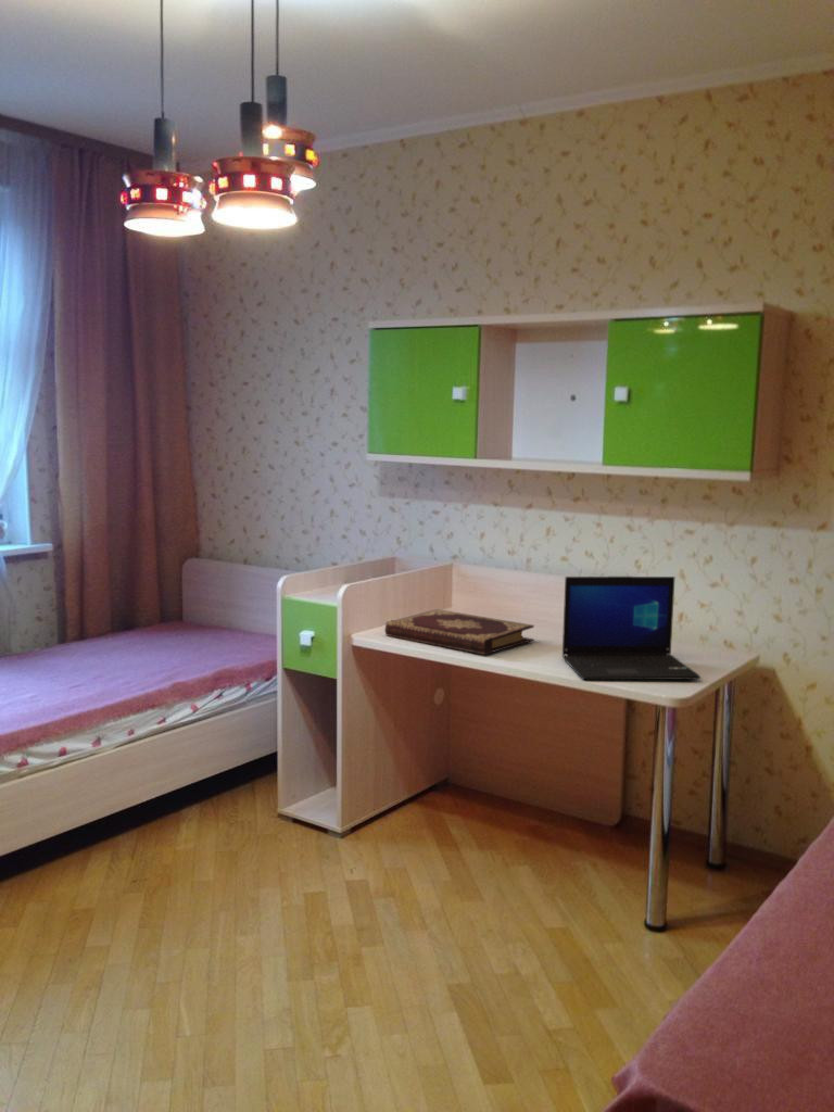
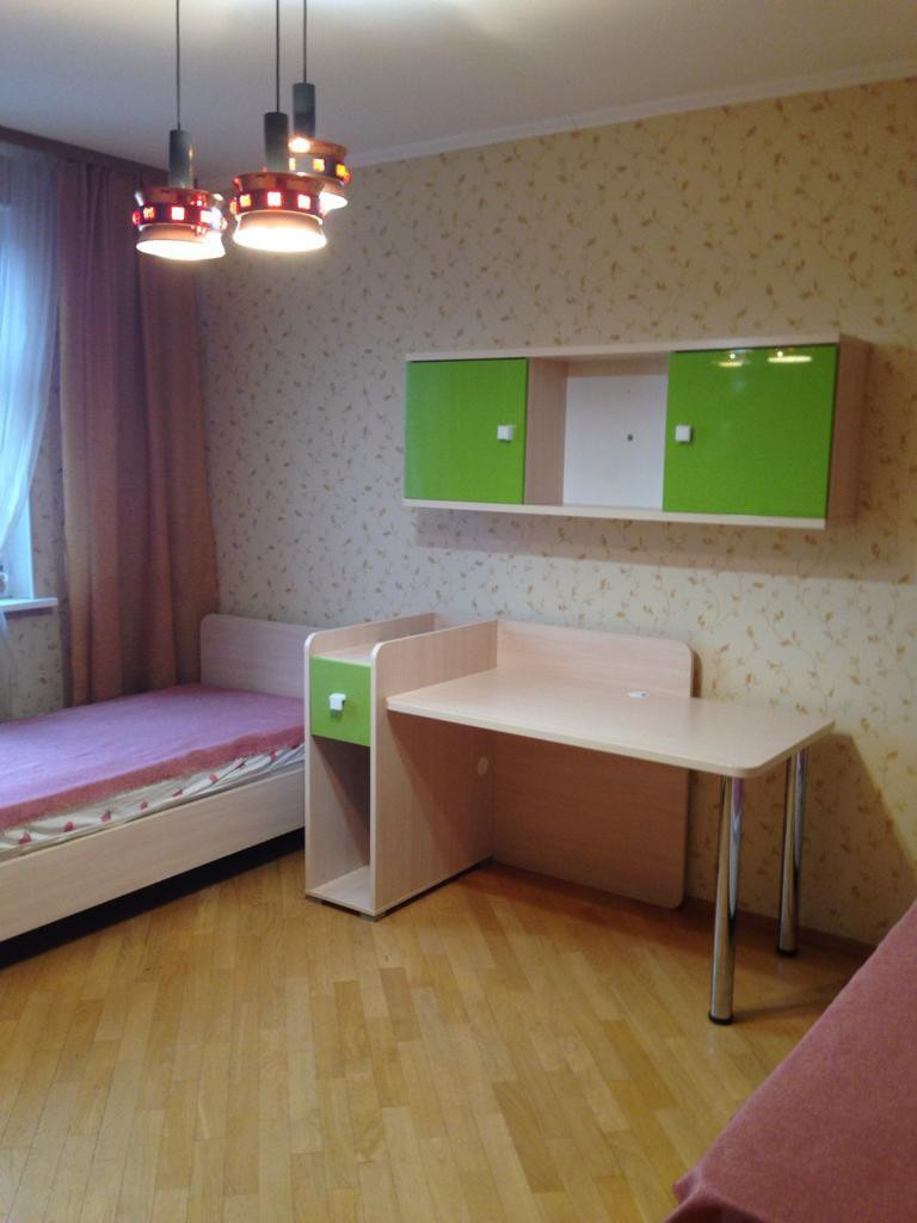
- laptop (630, 626)
- book (458, 631)
